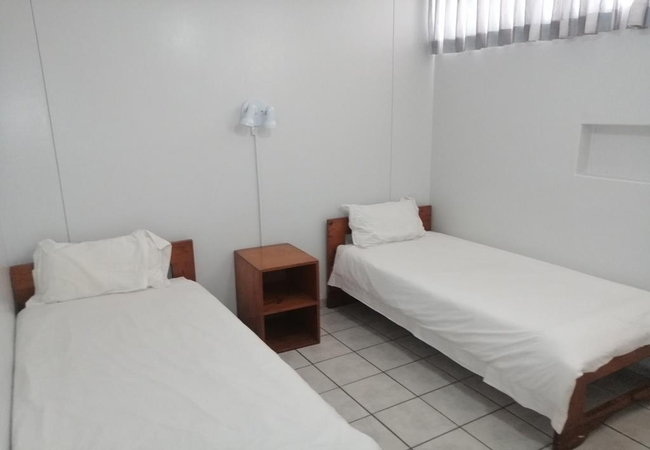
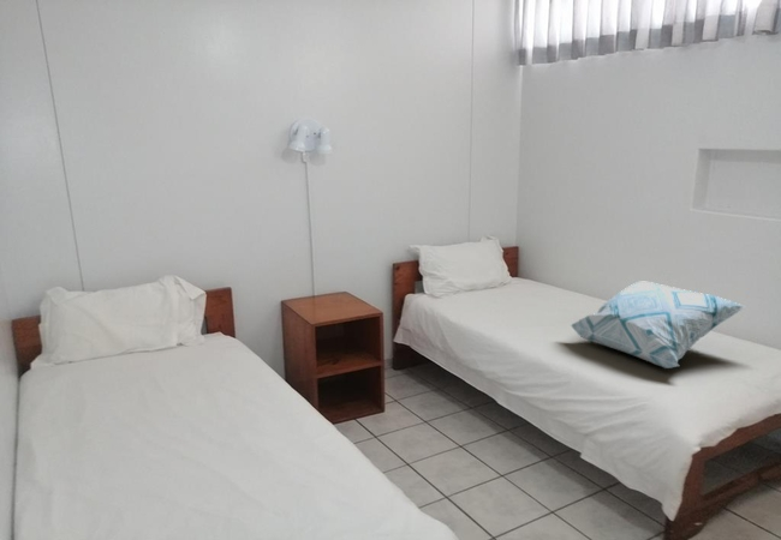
+ decorative pillow (654, 320)
